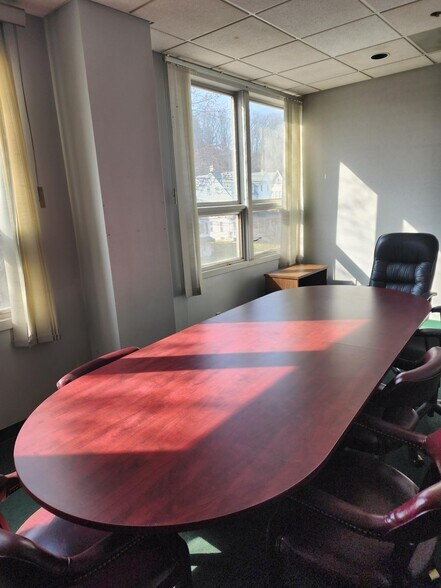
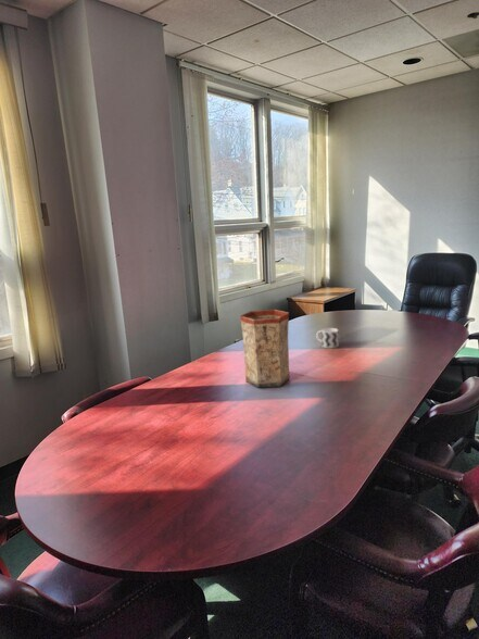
+ cup (327, 337)
+ vase (266, 348)
